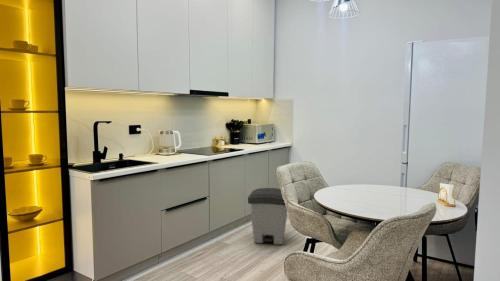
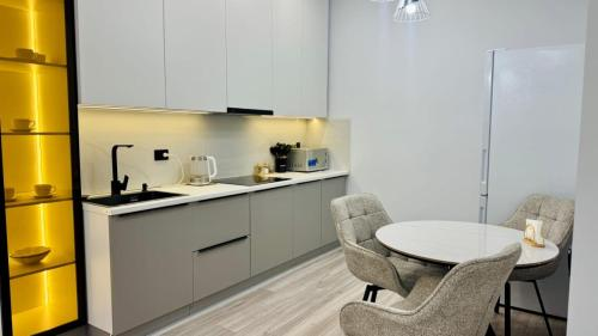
- trash can (269, 215)
